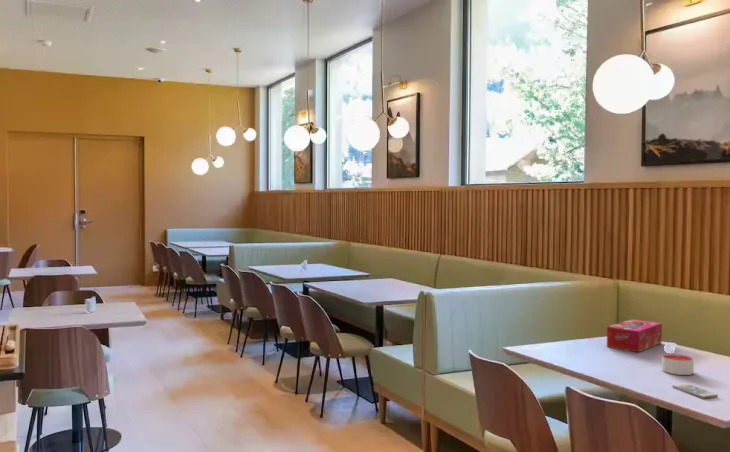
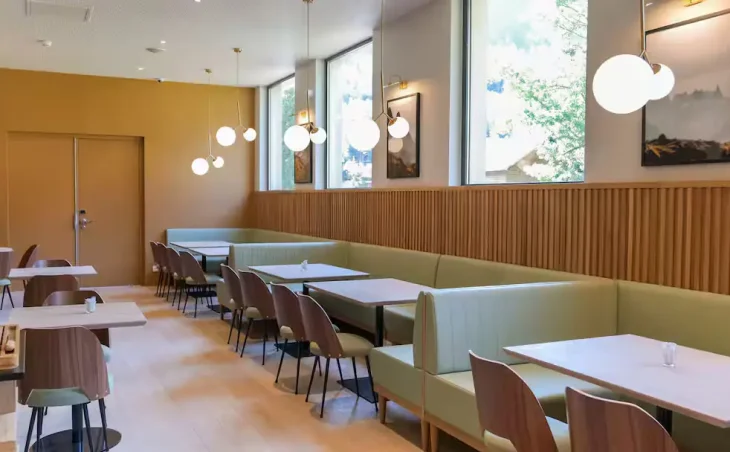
- tissue box (634, 334)
- candle (677, 363)
- smartphone (694, 390)
